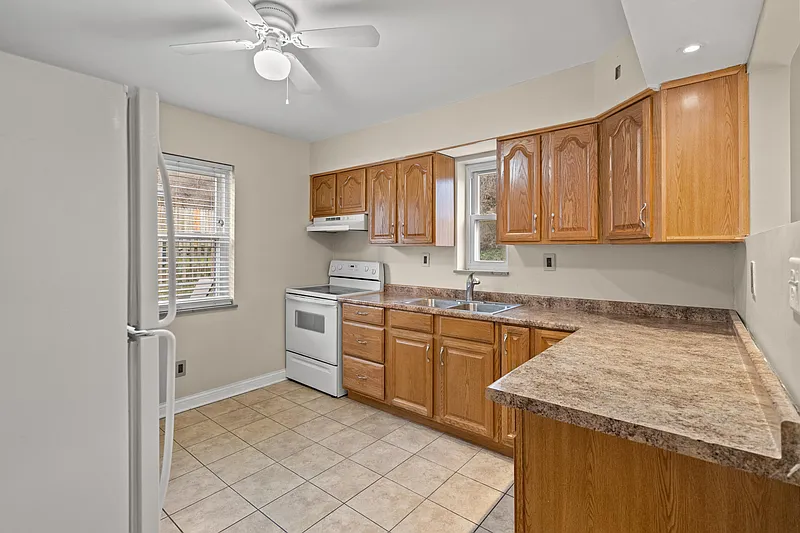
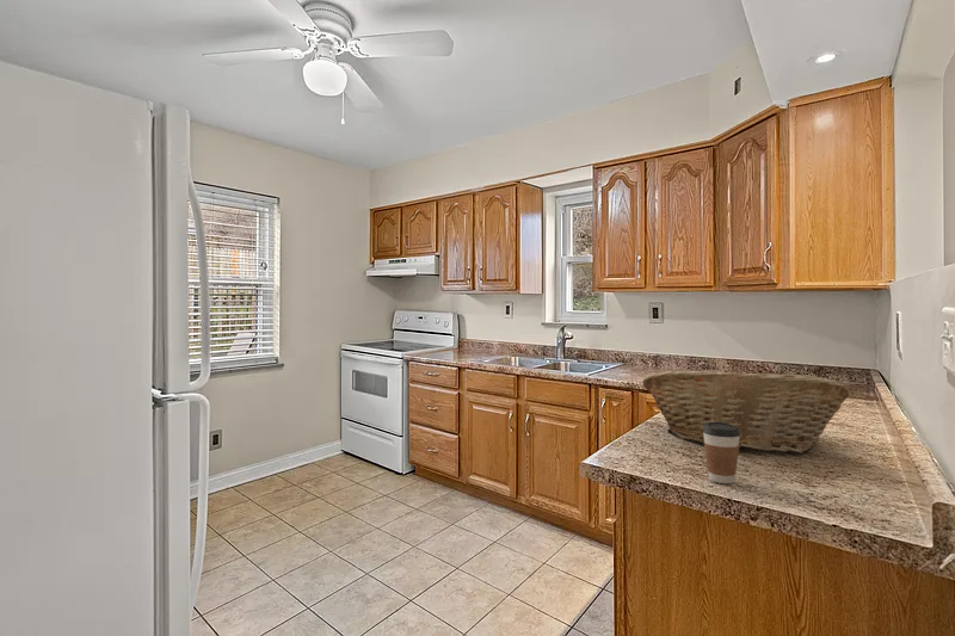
+ fruit basket (737, 402)
+ coffee cup (721, 452)
